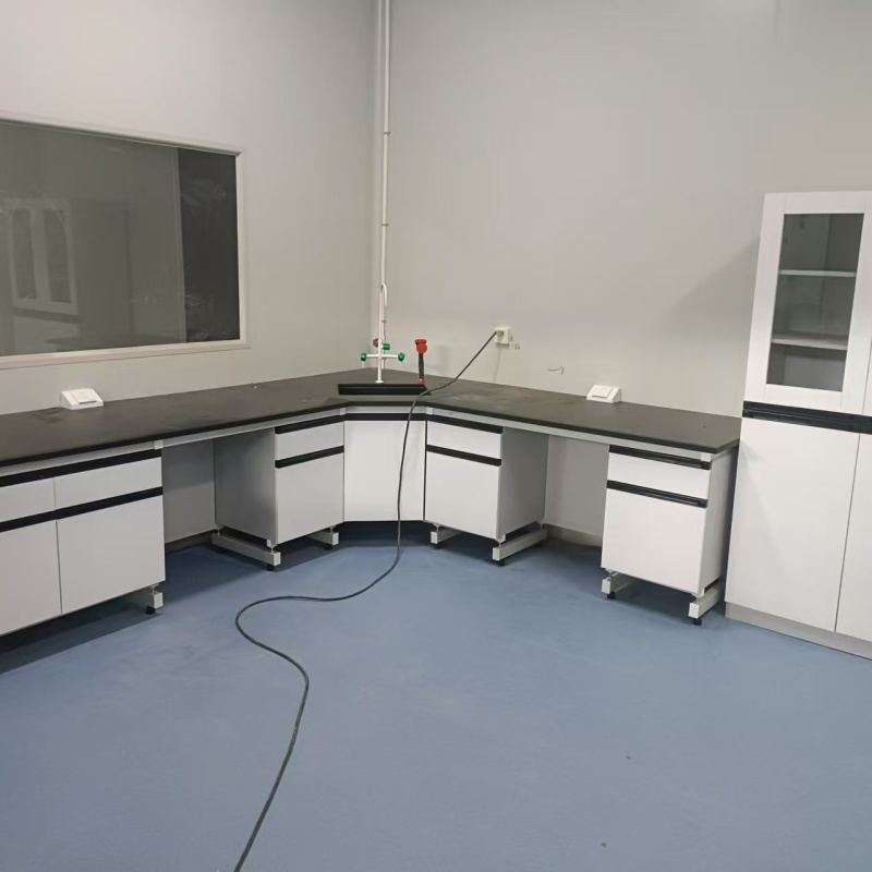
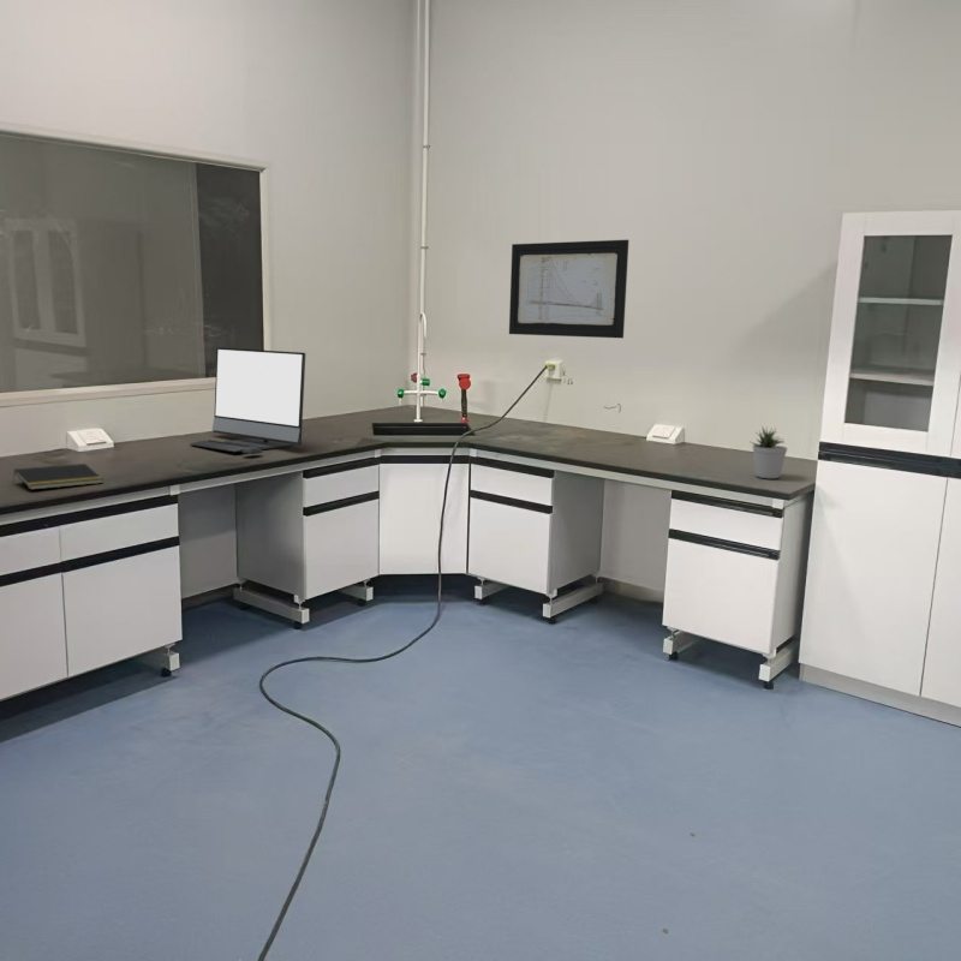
+ notepad (59, 476)
+ monitor (241, 398)
+ potted plant (768, 450)
+ wall art (565, 290)
